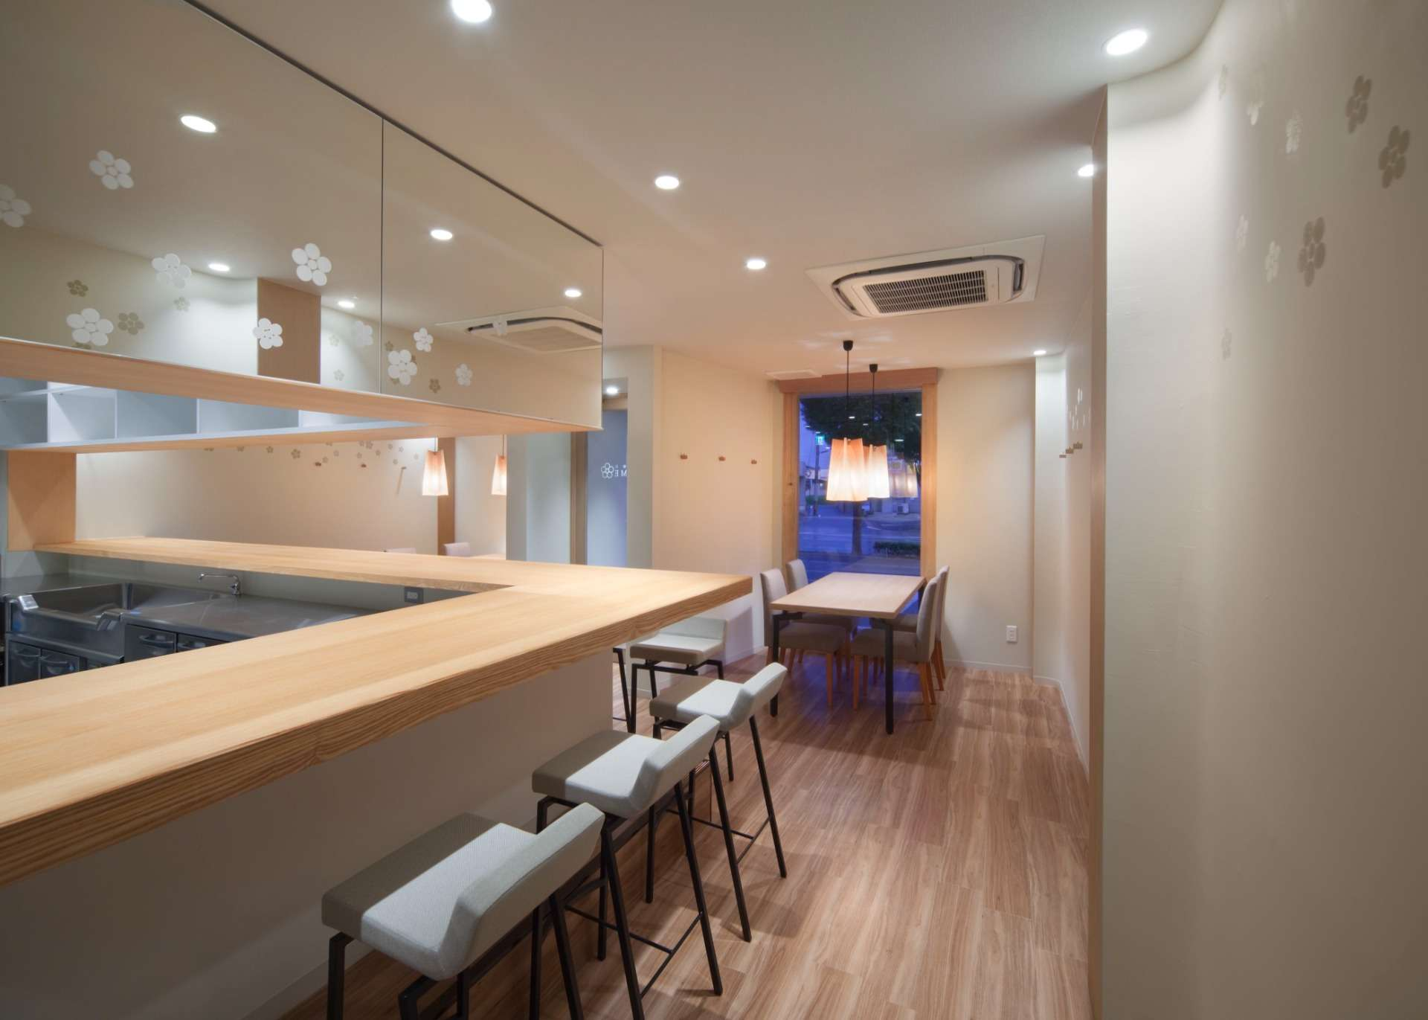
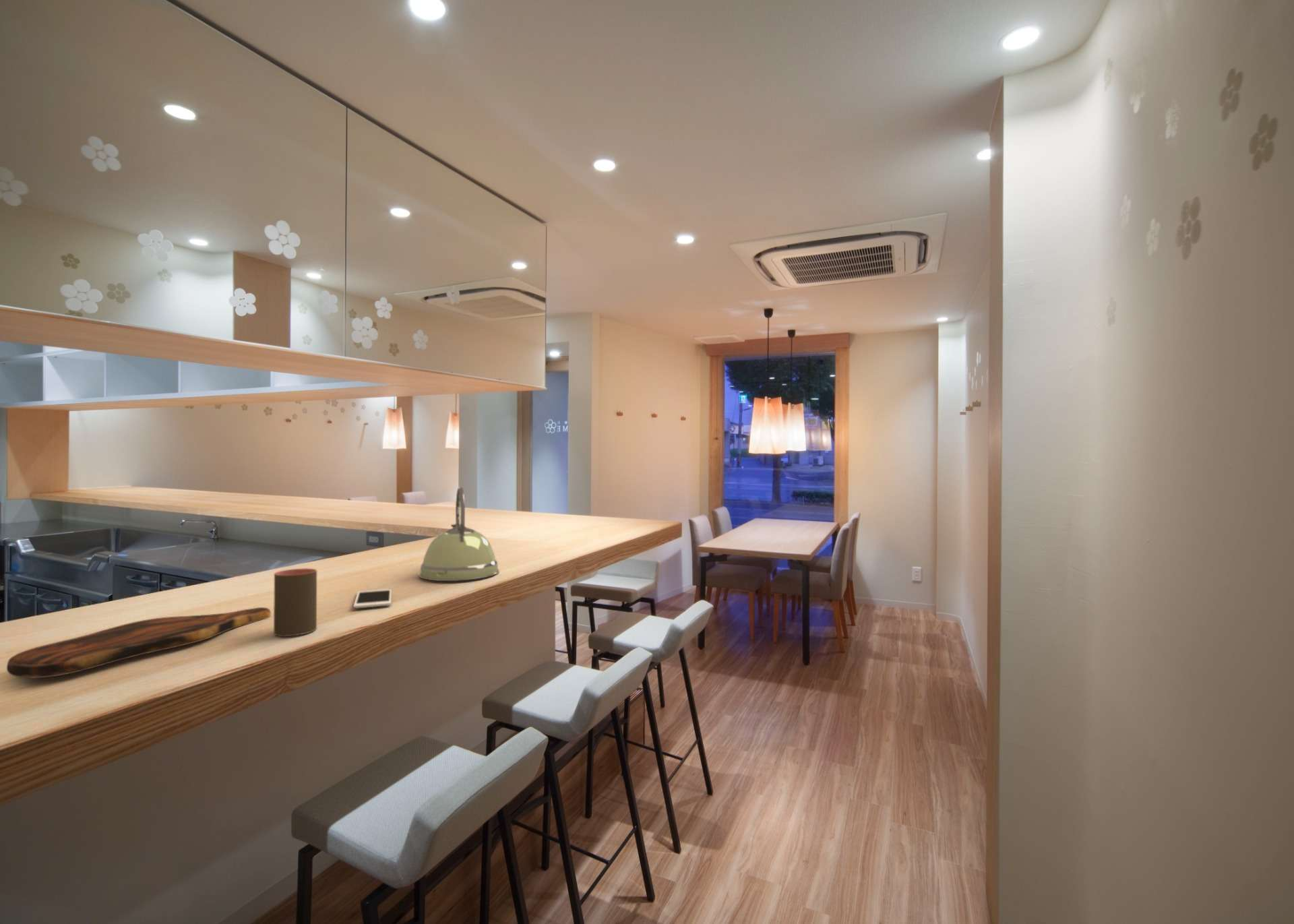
+ cell phone (373, 598)
+ cup (295, 601)
+ kettle (459, 529)
+ cutting board (156, 634)
